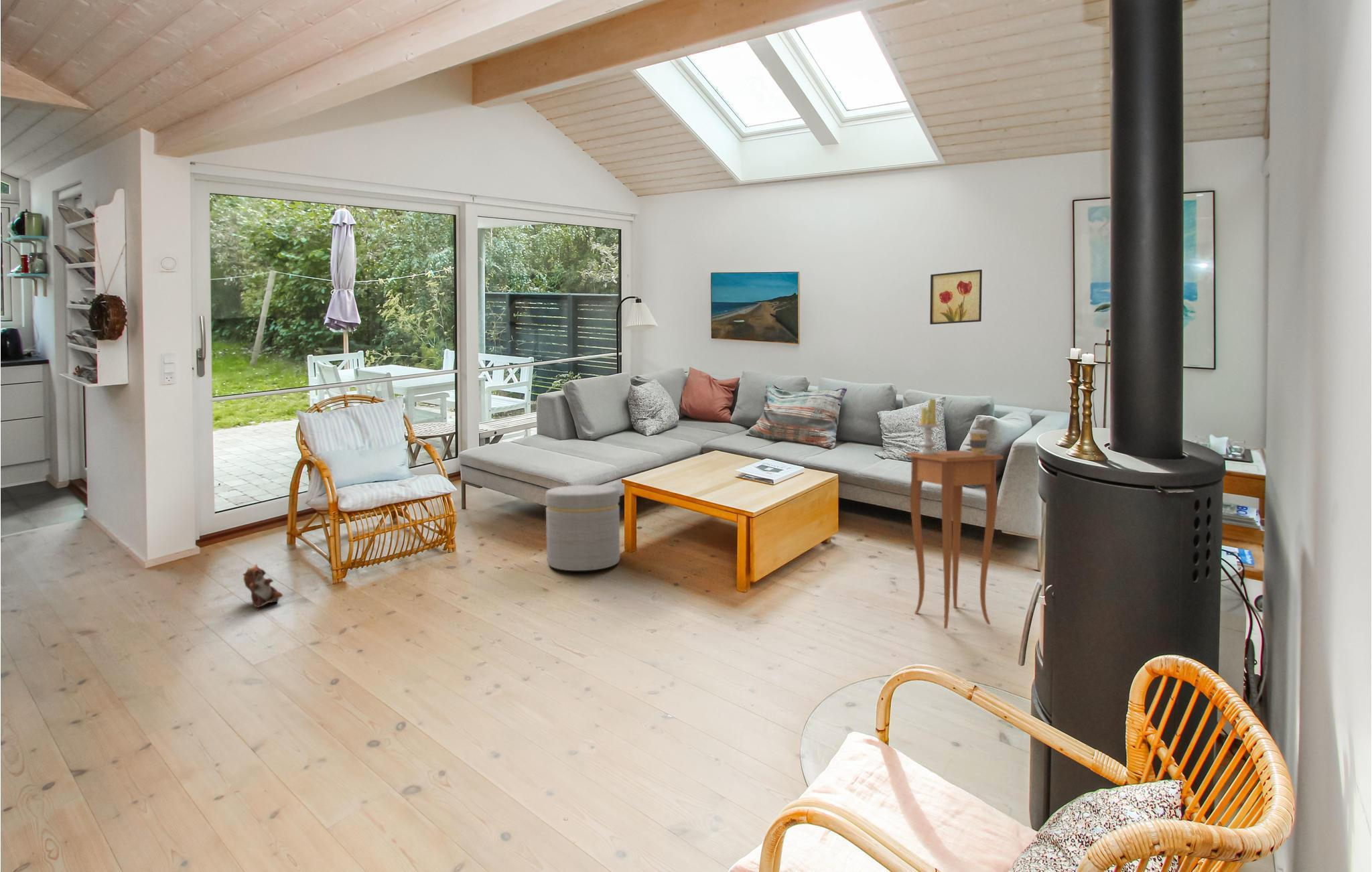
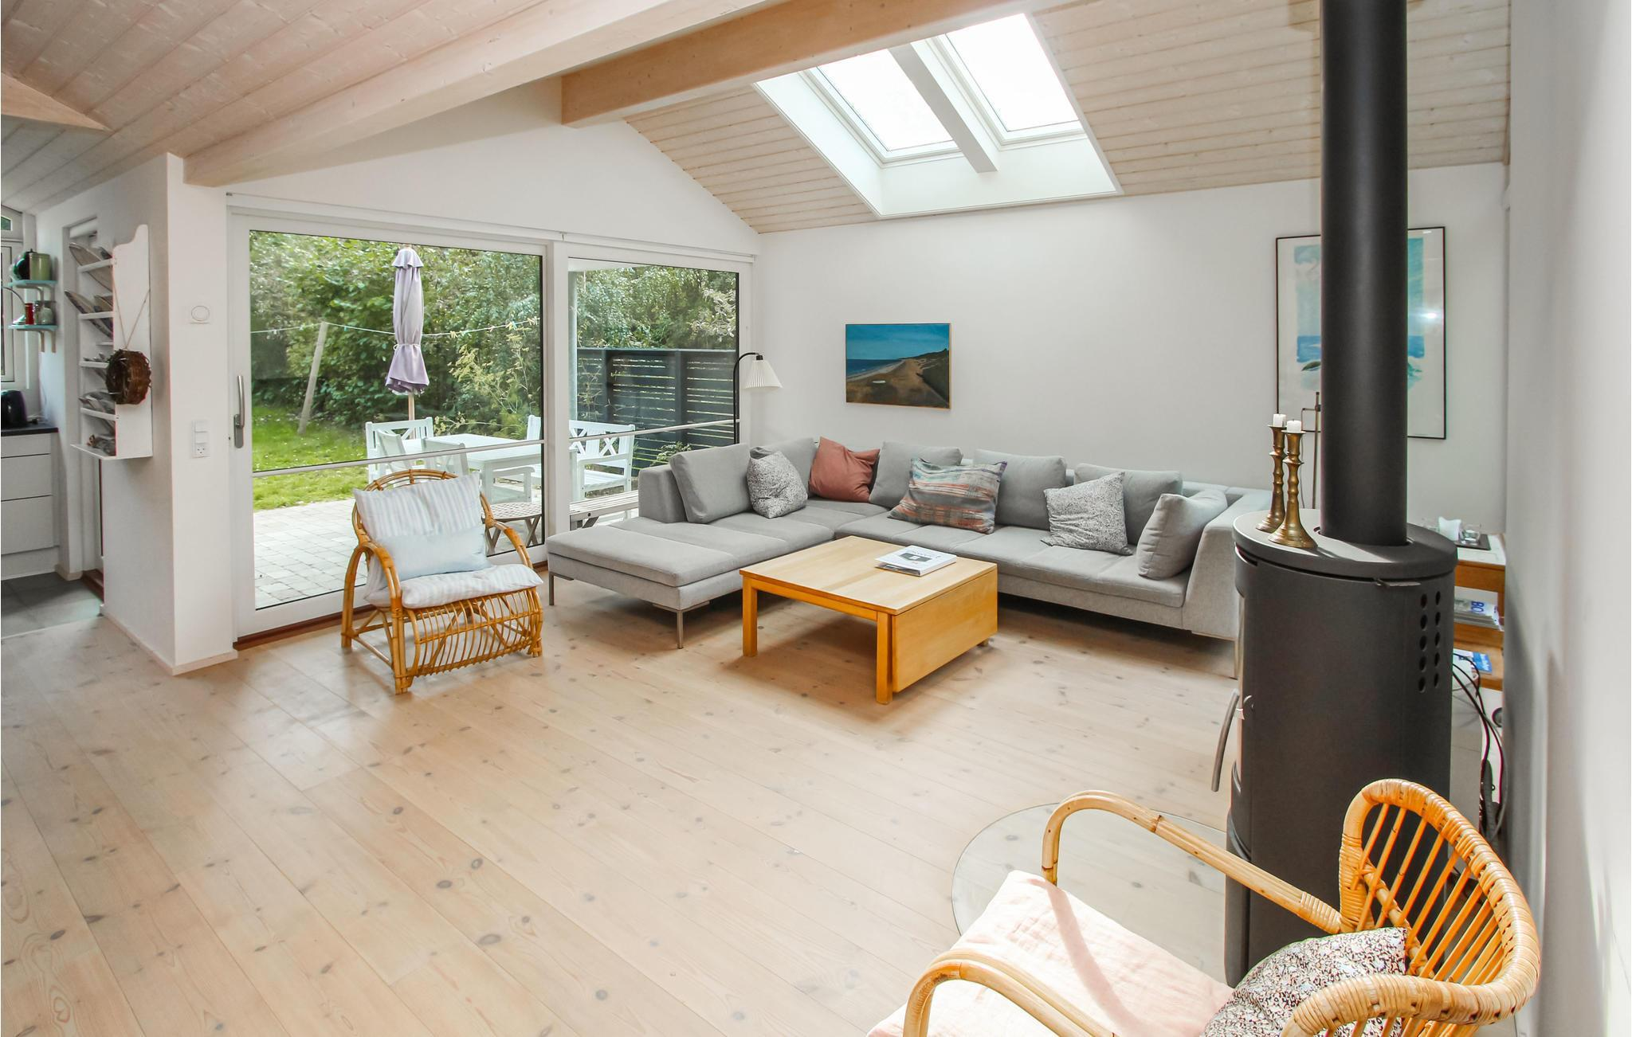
- side table (951, 536)
- candle (928, 425)
- coffee cup (978, 442)
- ottoman (583, 526)
- plush toy (260, 585)
- wall art (955, 297)
